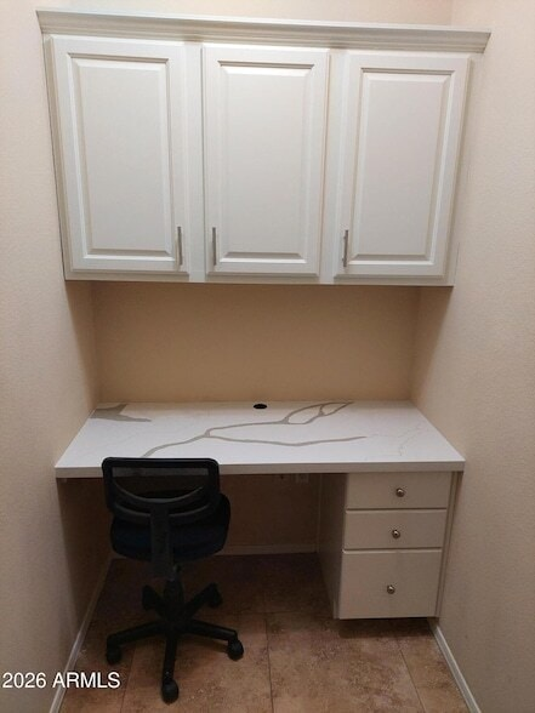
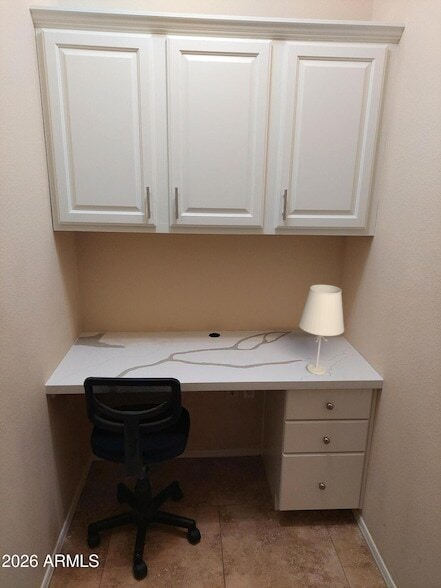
+ table lamp (320, 330)
